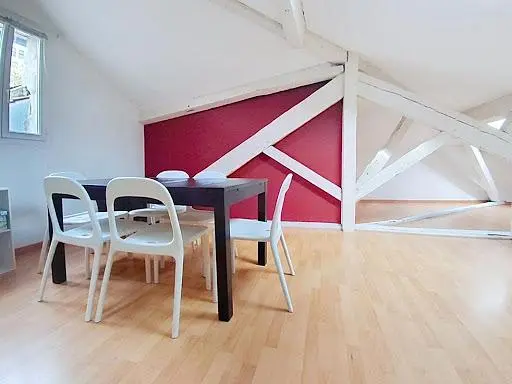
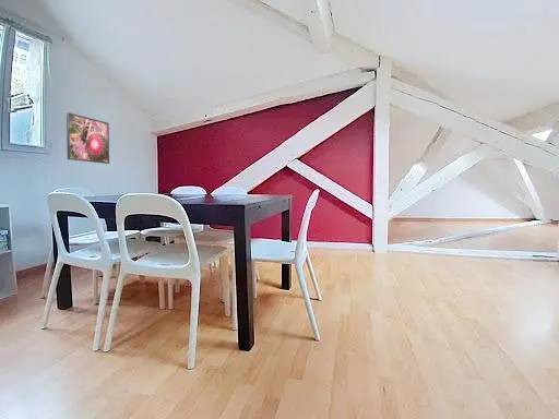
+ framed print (88, 140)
